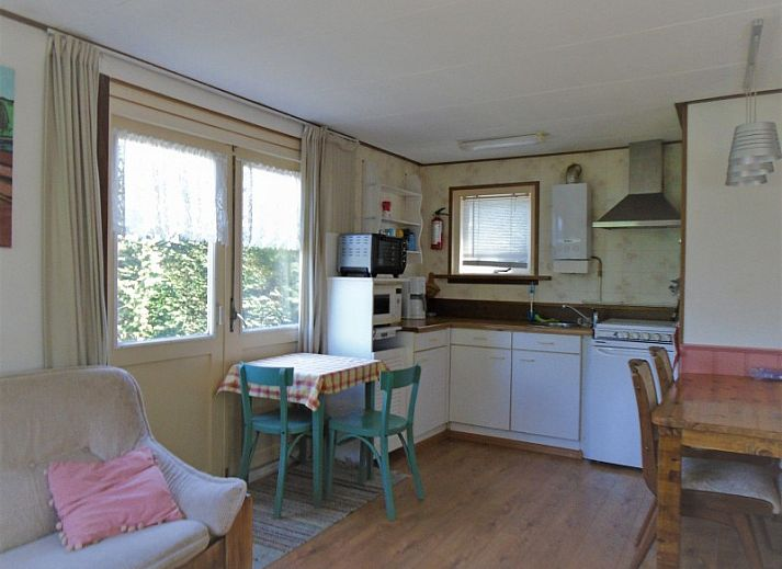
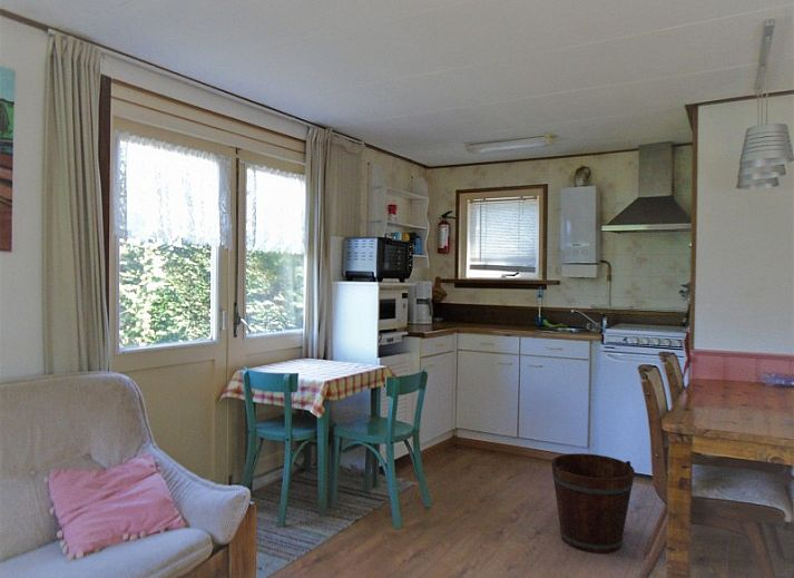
+ bucket (591, 500)
